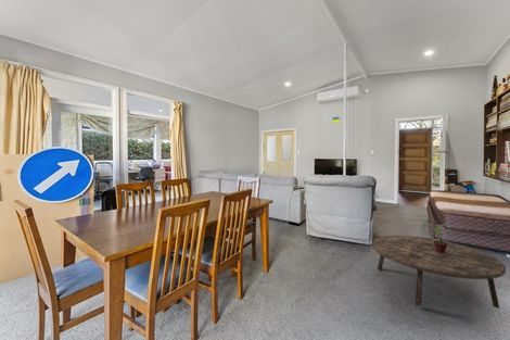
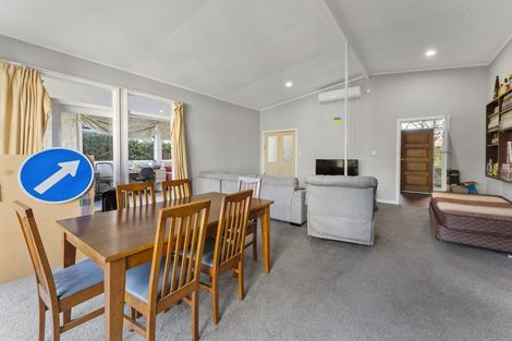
- coffee table (429, 268)
- potted plant (439, 238)
